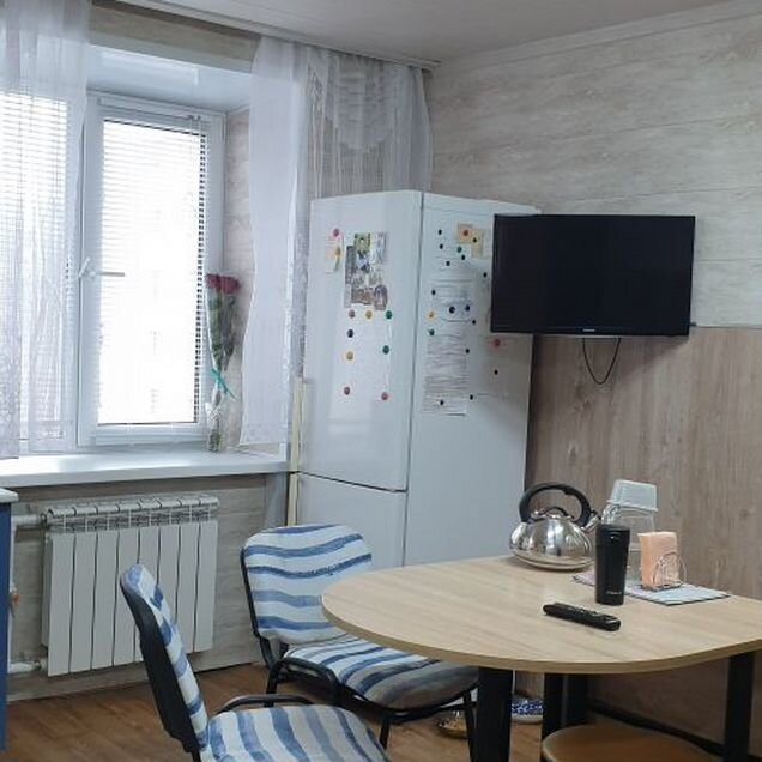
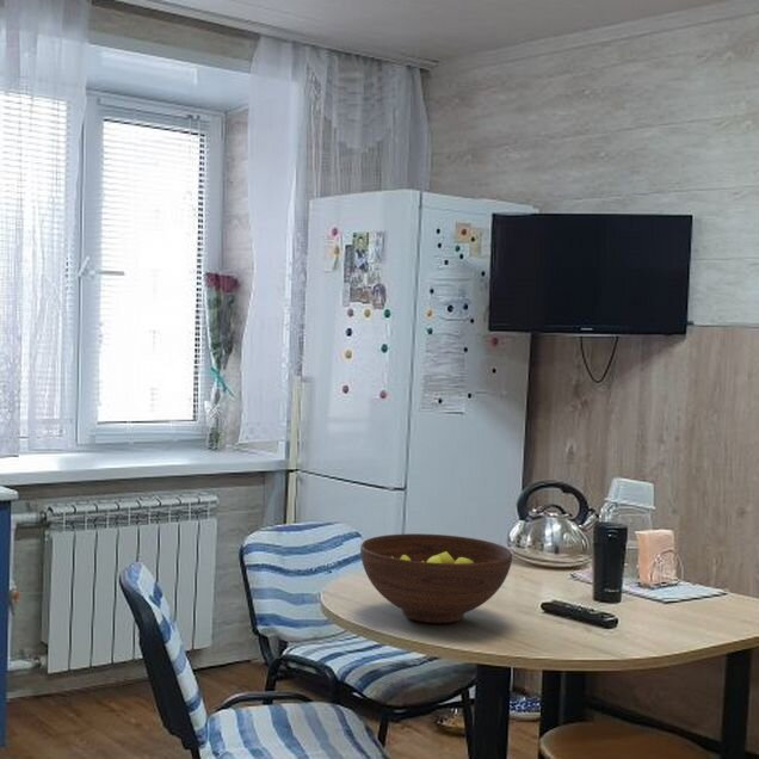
+ fruit bowl (434, 582)
